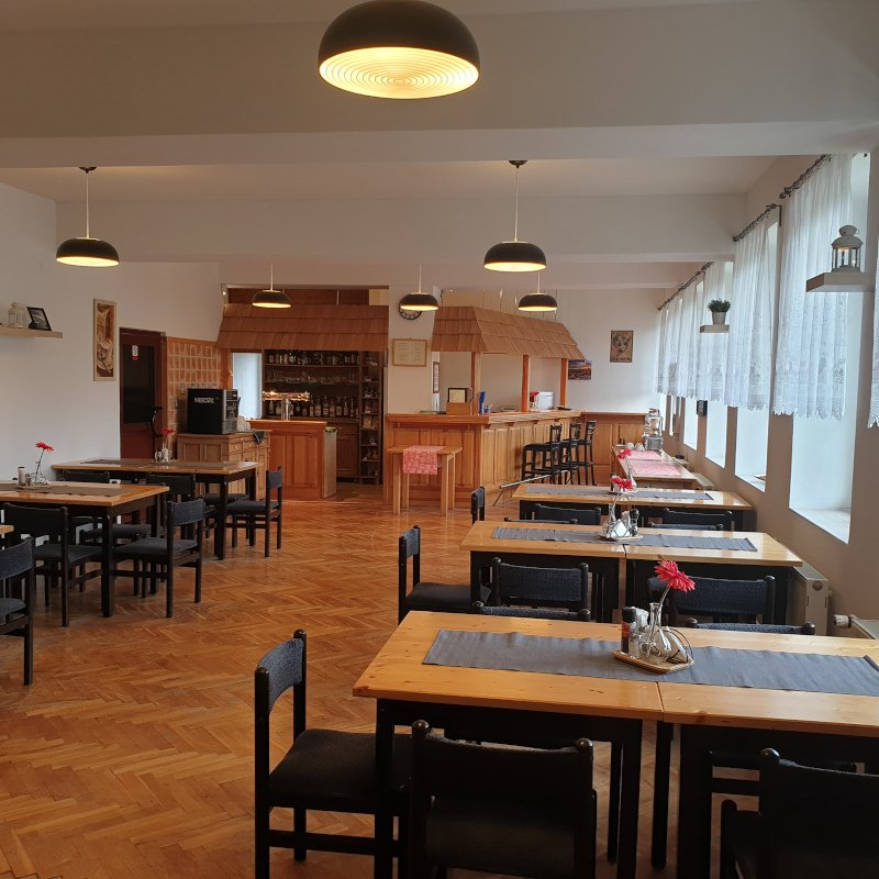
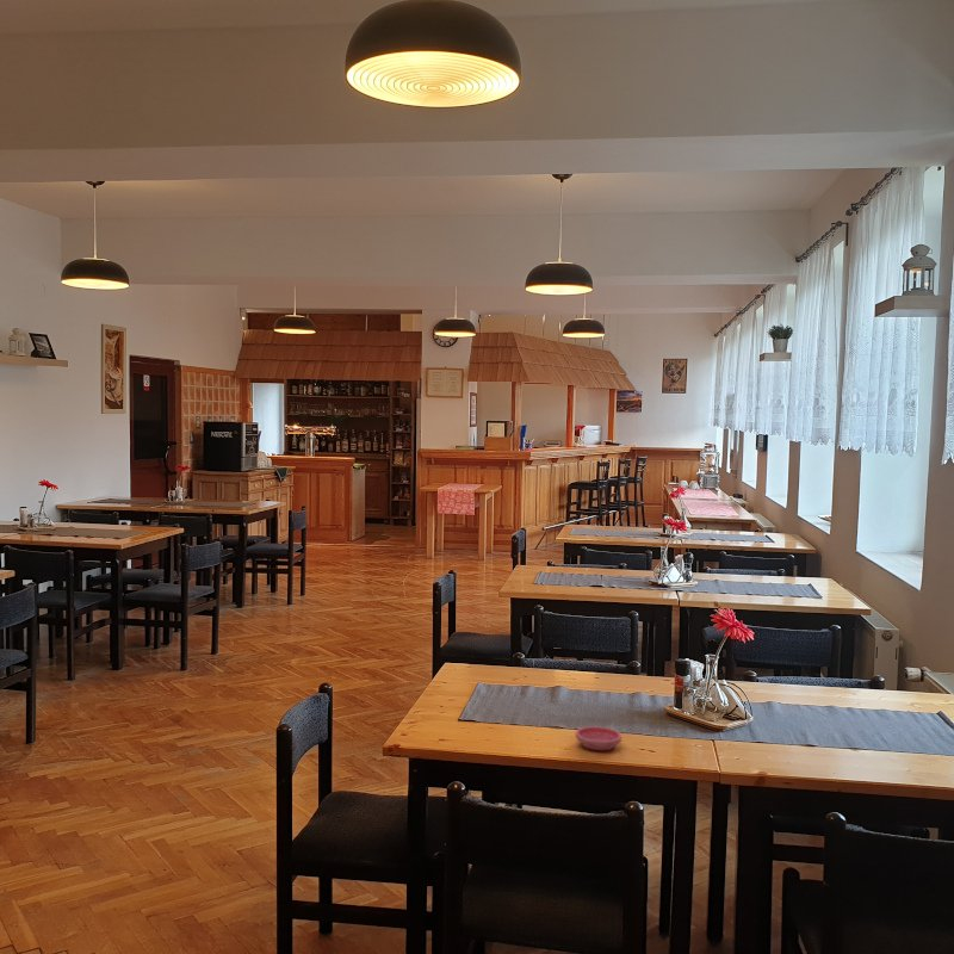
+ saucer (597, 738)
